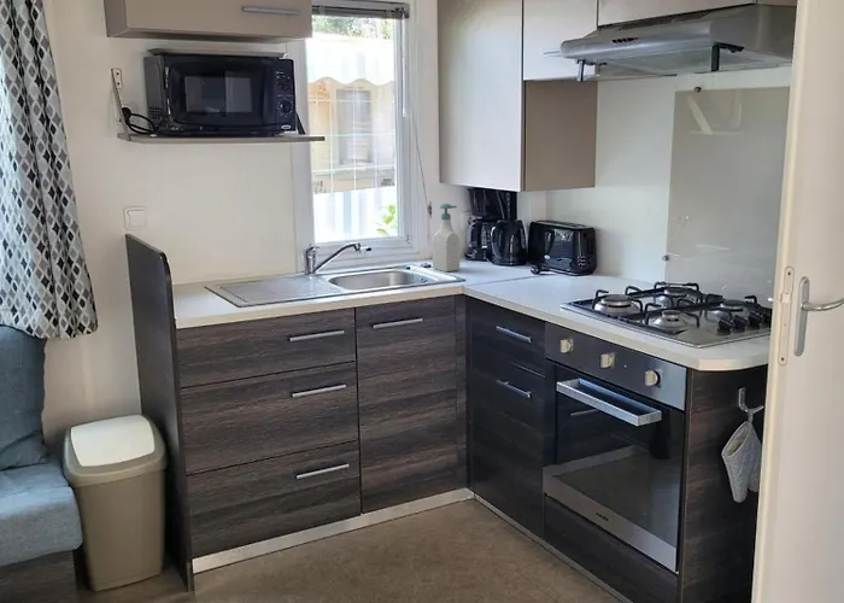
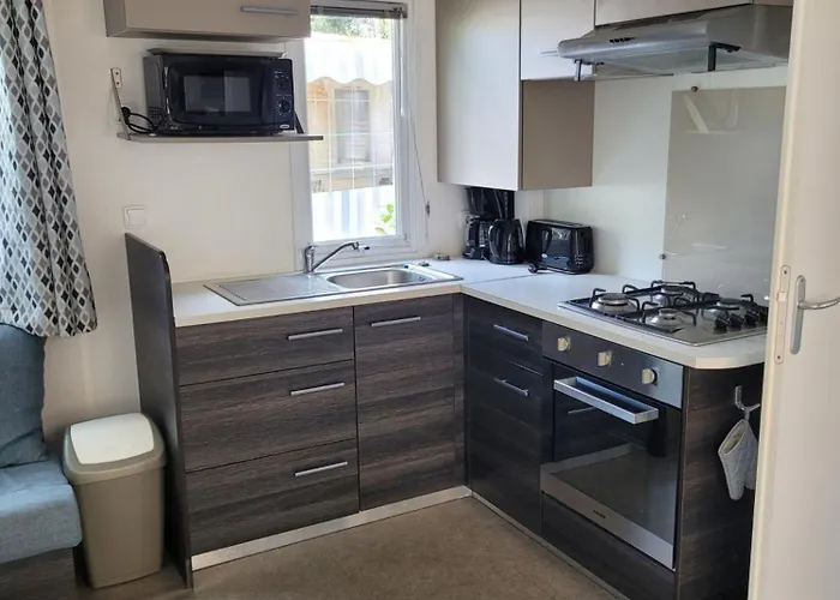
- soap bottle (447, 236)
